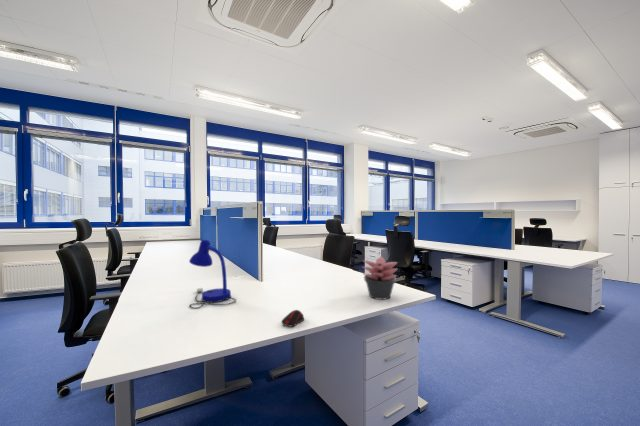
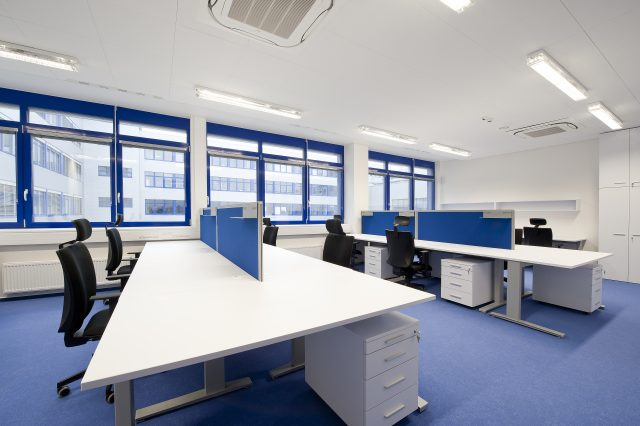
- computer mouse (293, 316)
- desk lamp (206, 266)
- succulent plant (379, 277)
